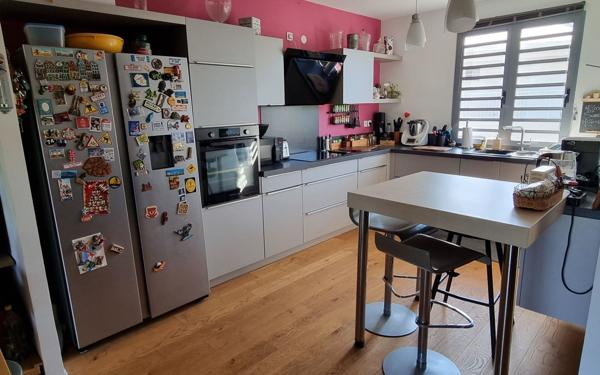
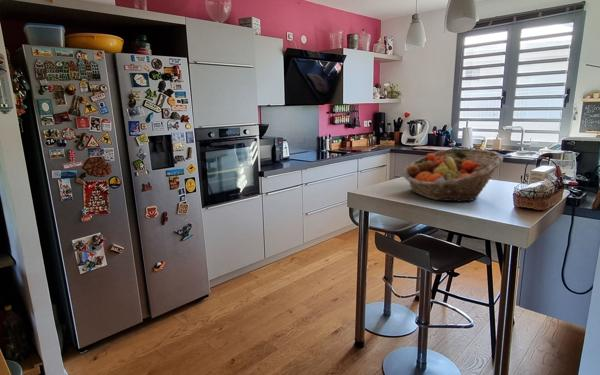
+ fruit basket (448, 172)
